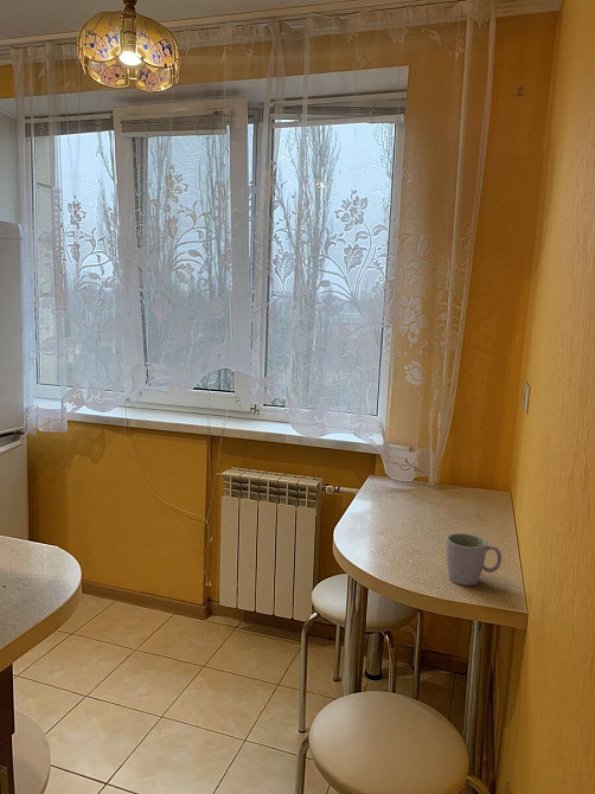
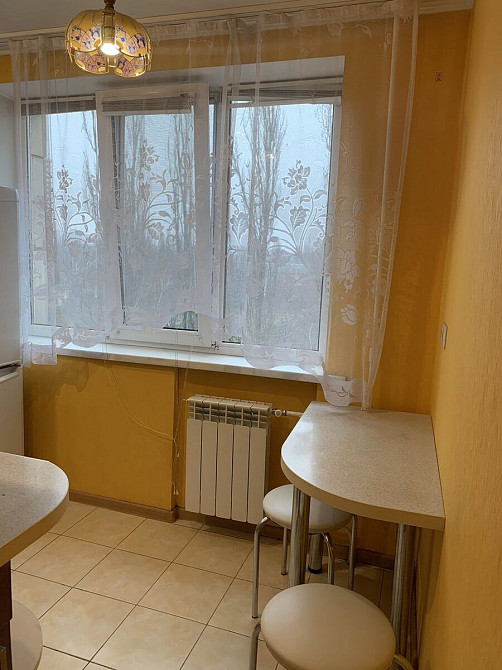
- mug (472, 561)
